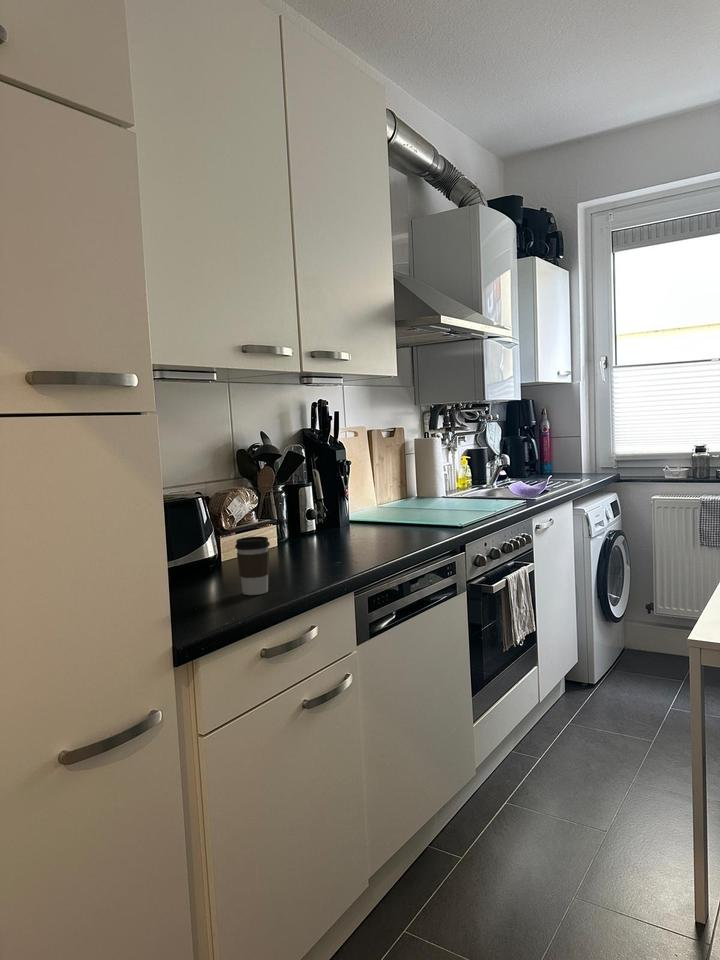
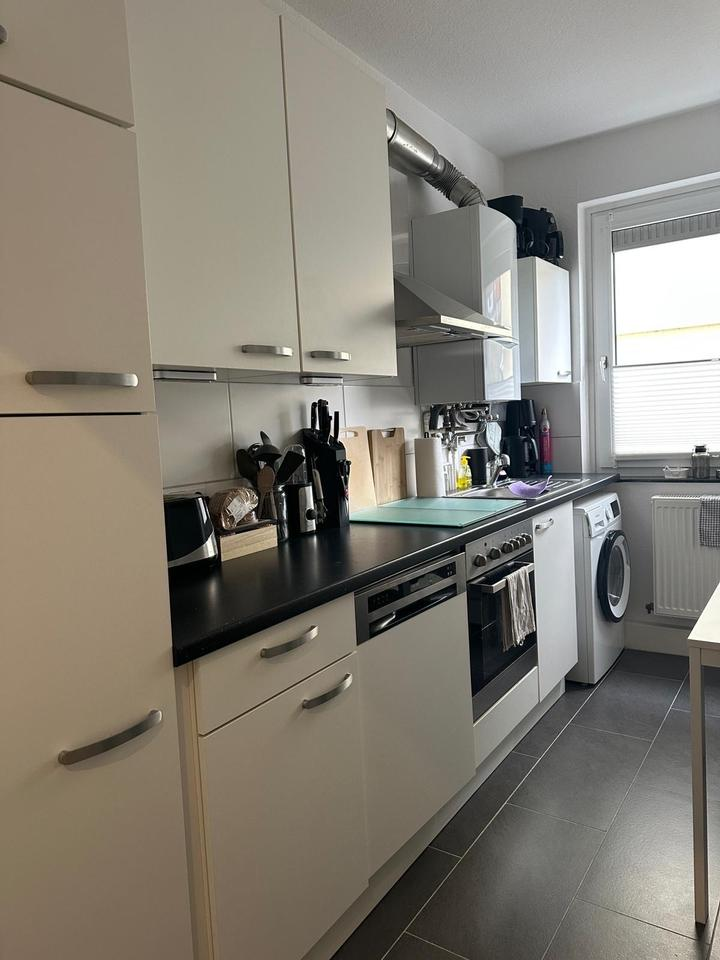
- coffee cup (253, 565)
